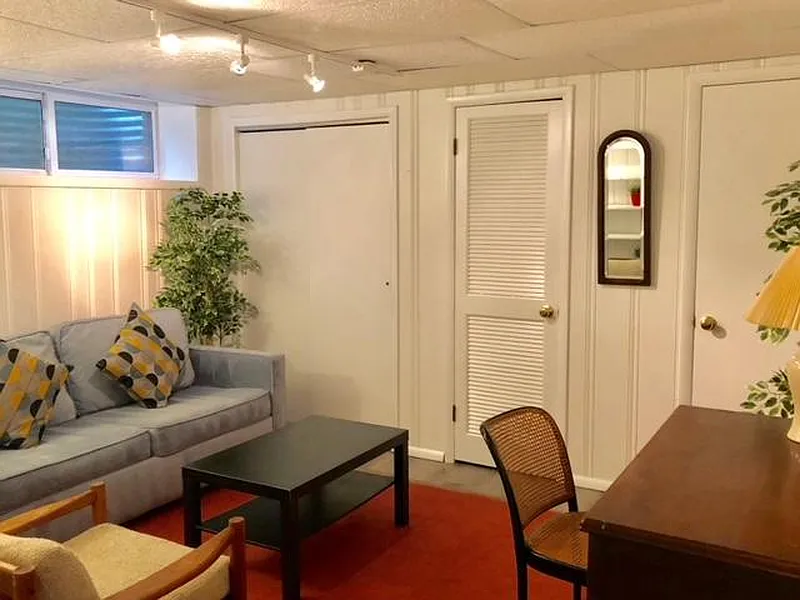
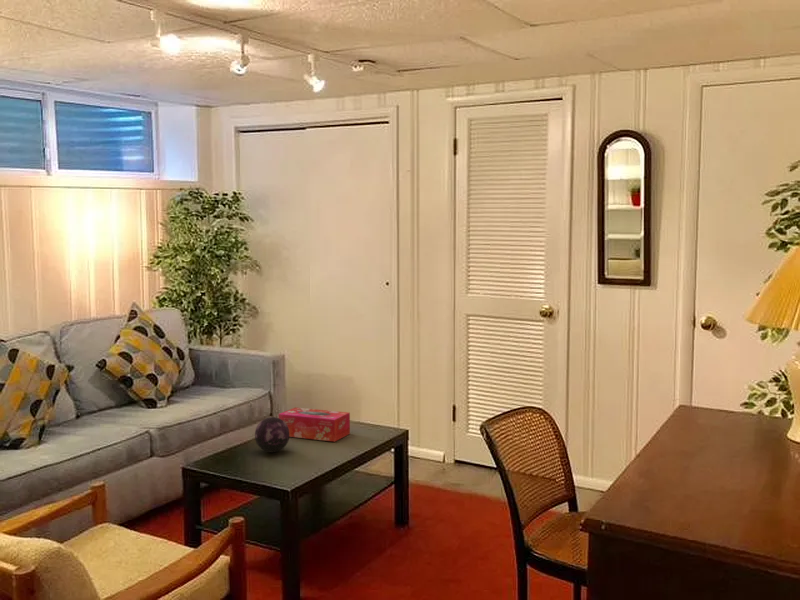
+ tissue box (314, 423)
+ decorative orb (272, 434)
